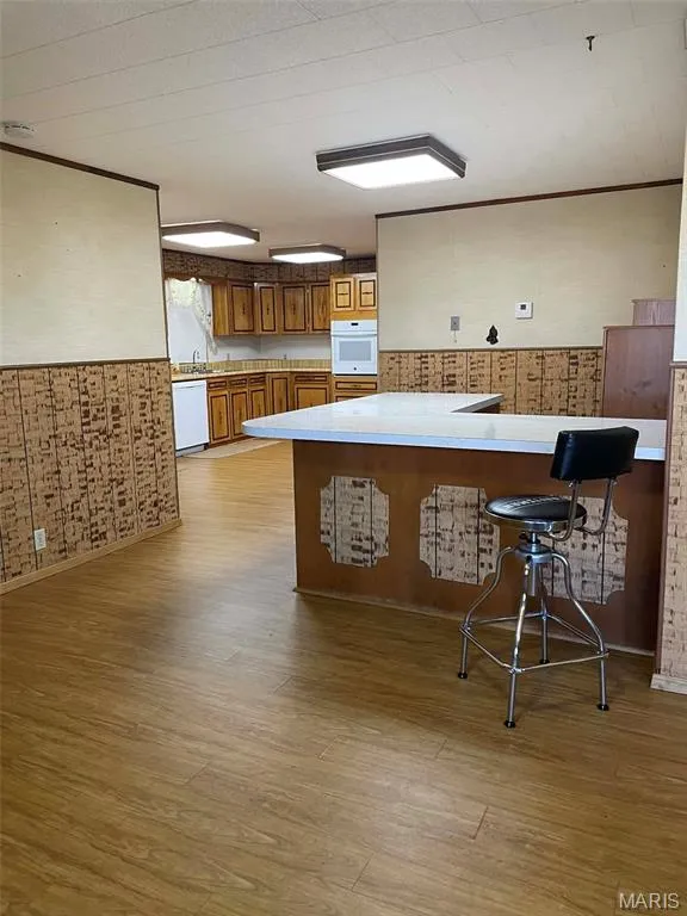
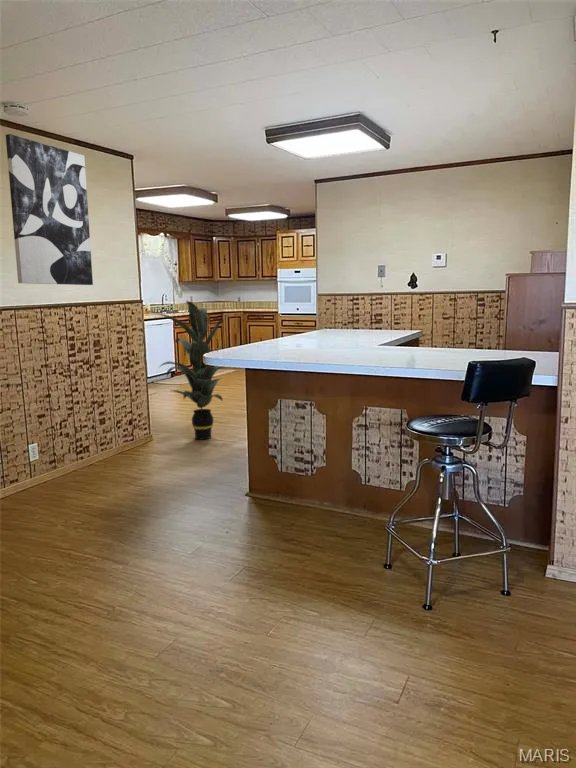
+ indoor plant (195, 370)
+ wall art (52, 216)
